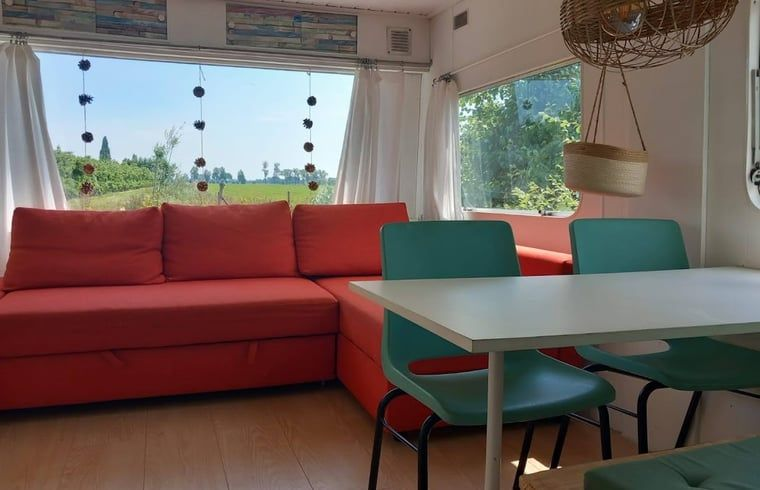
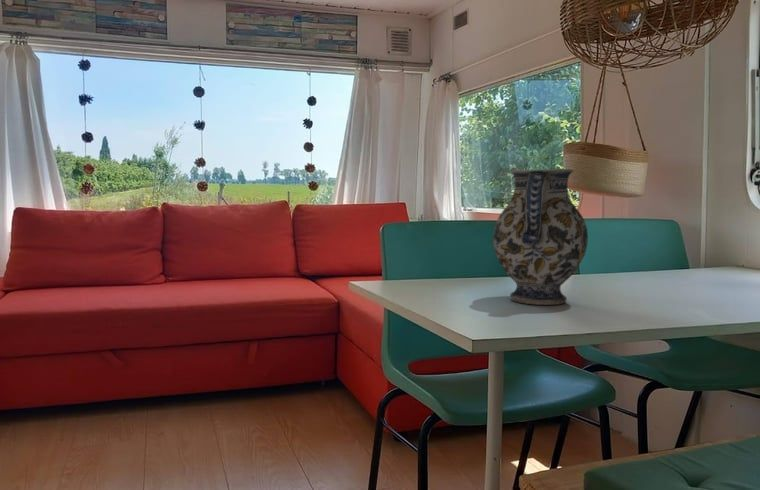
+ ewer (538, 235)
